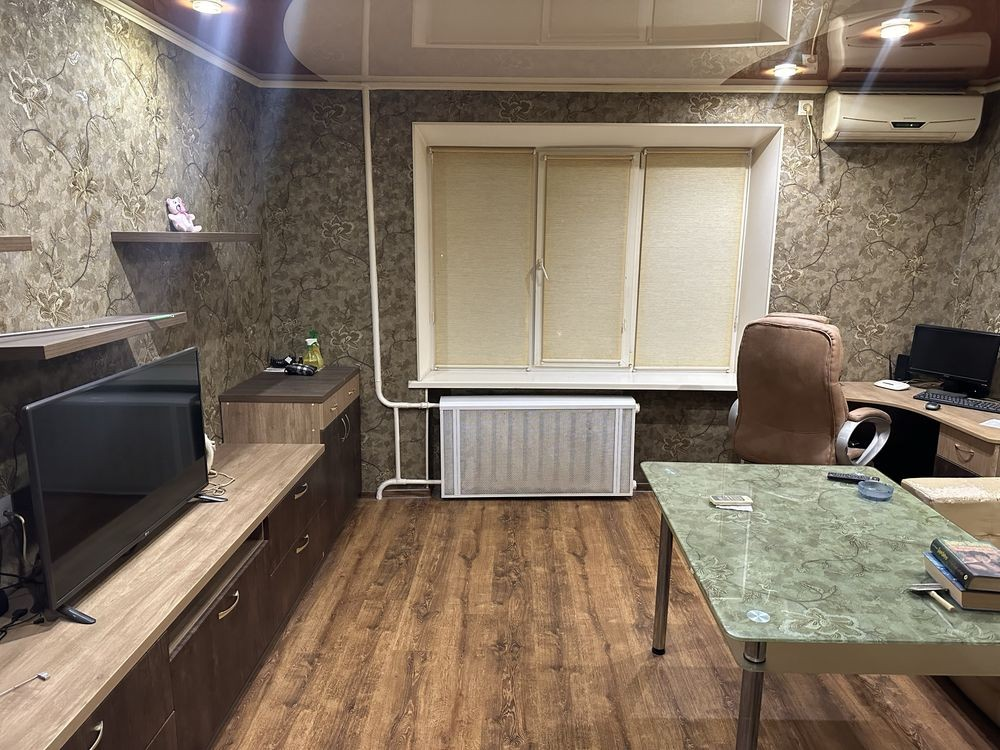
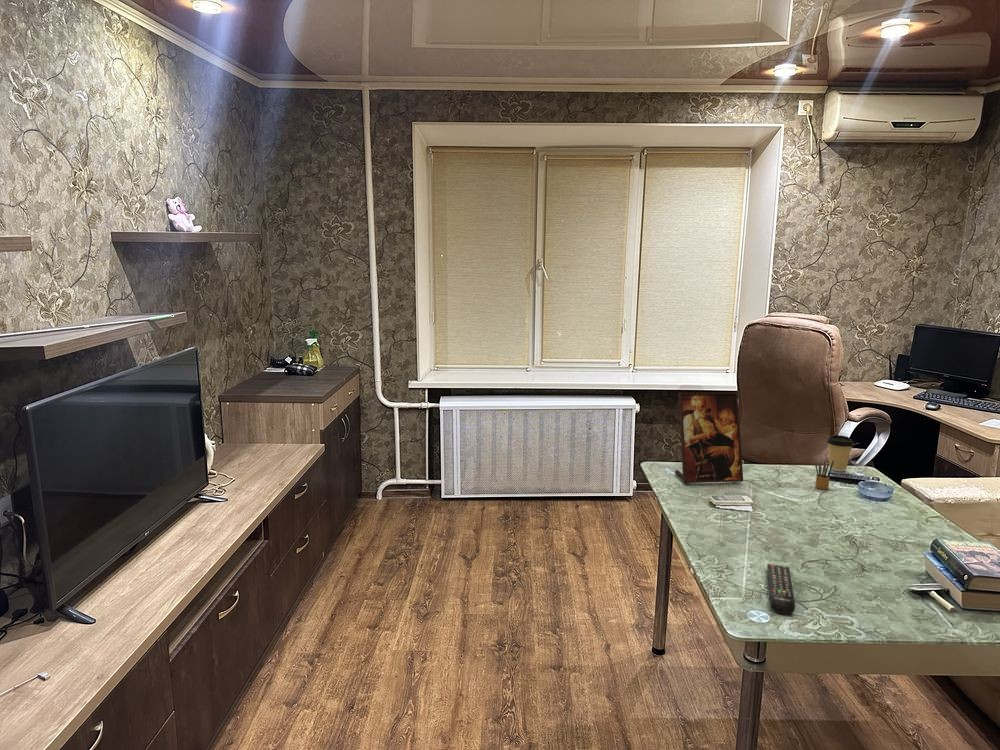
+ pencil box (824, 473)
+ coffee cup (839, 453)
+ remote control (779, 586)
+ picture frame (710, 436)
